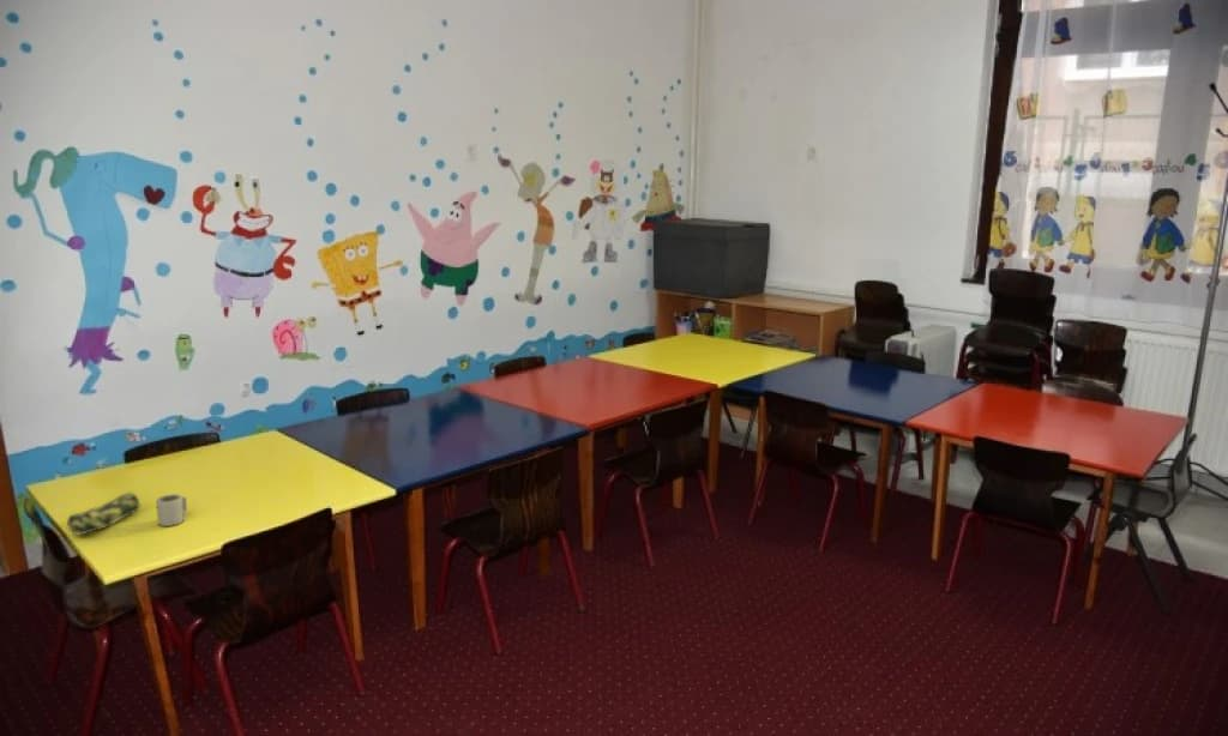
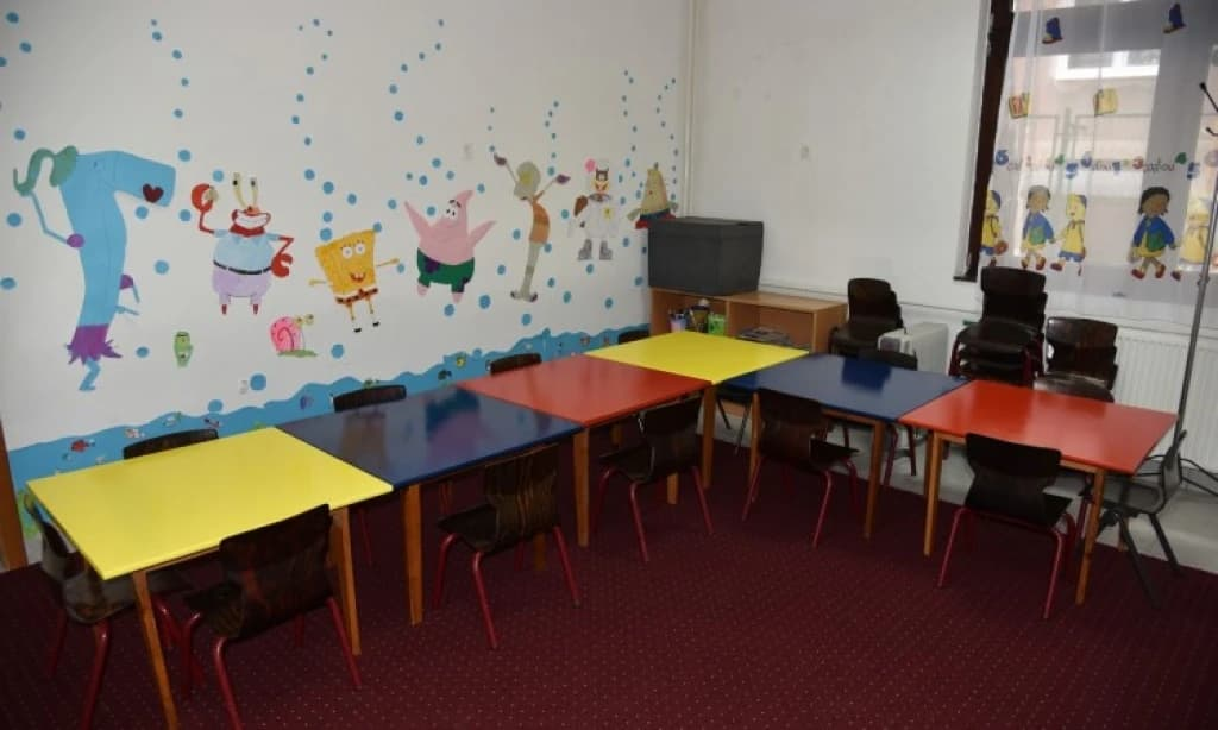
- pencil case (103, 514)
- cup (173, 508)
